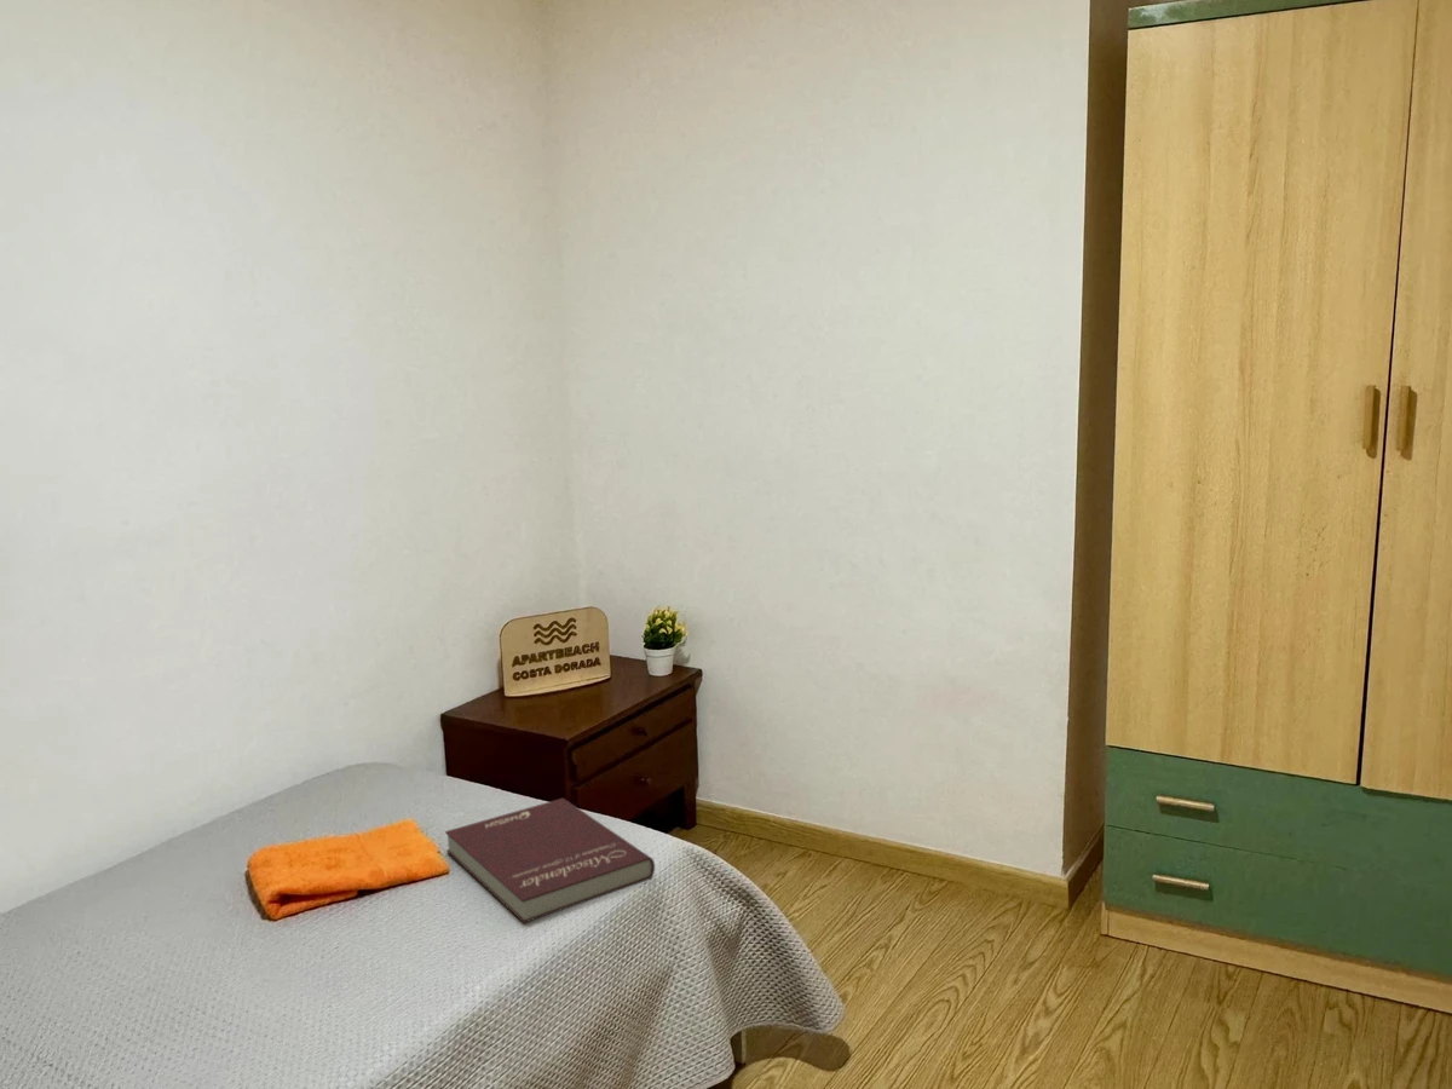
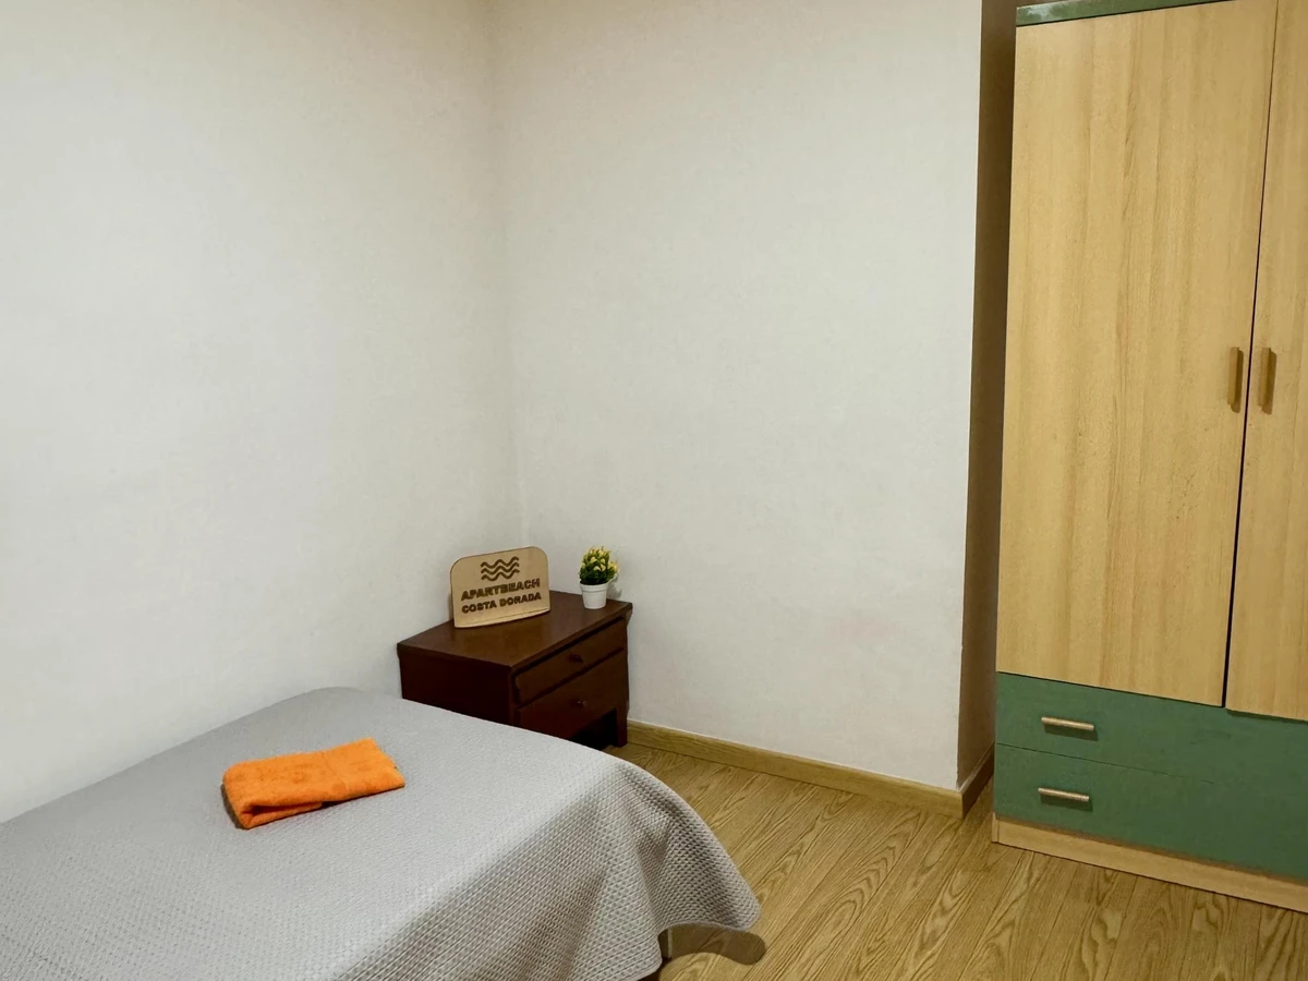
- book (547, 853)
